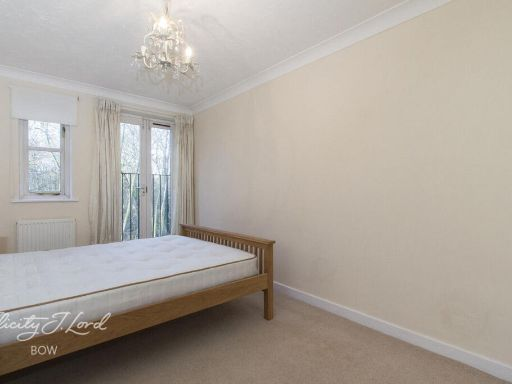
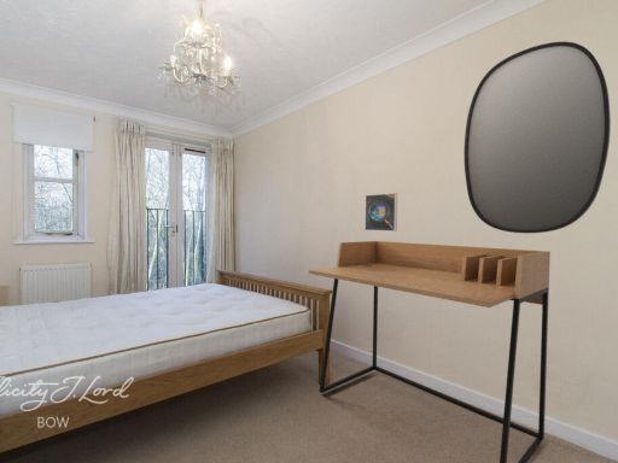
+ desk (377, 328)
+ home mirror (526, 141)
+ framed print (380, 212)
